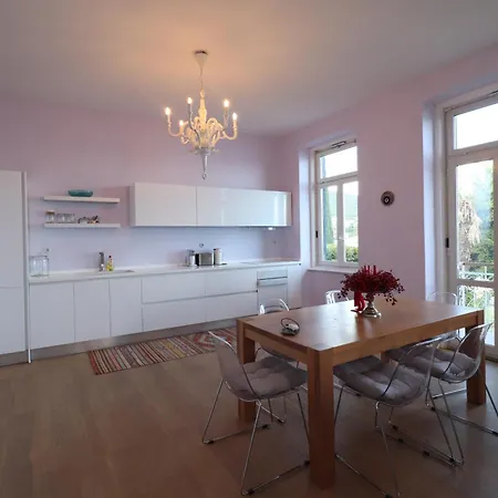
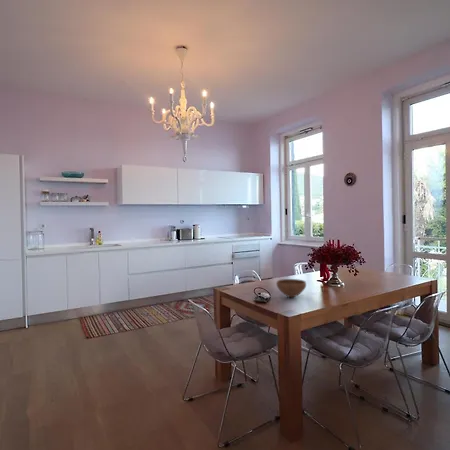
+ bowl (291, 289)
